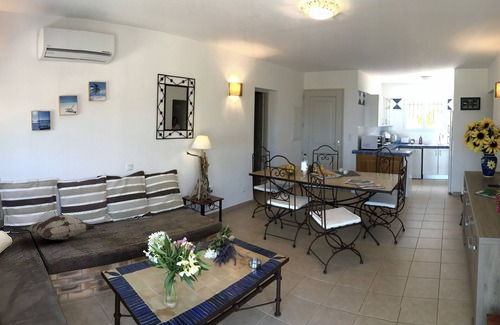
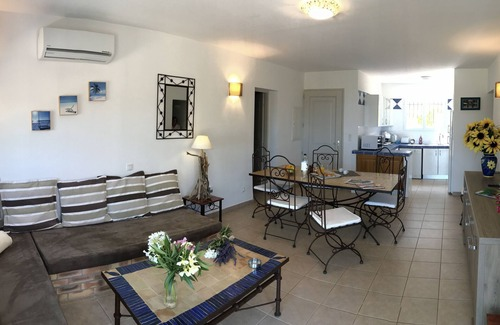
- decorative pillow (58, 227)
